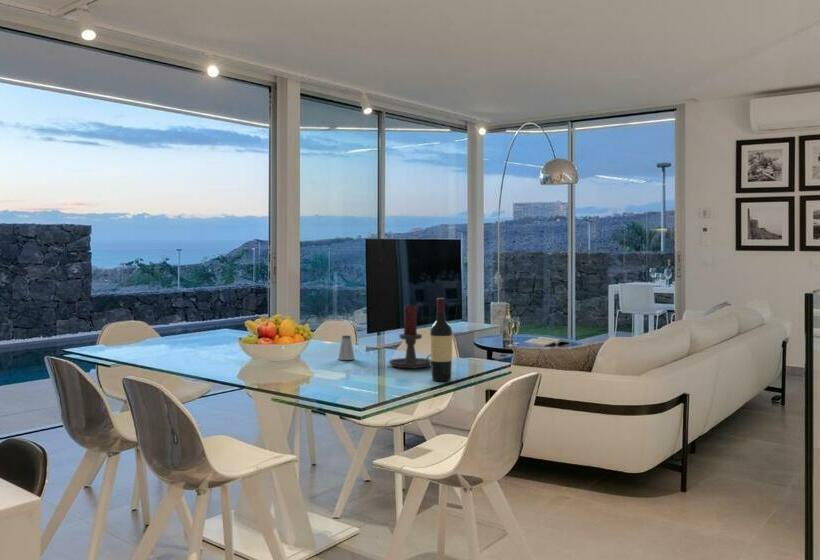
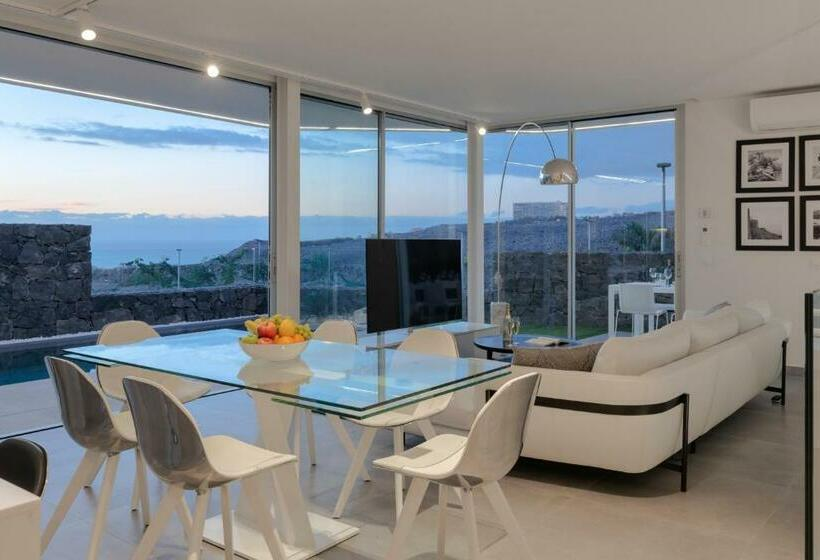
- wine bottle (441, 339)
- candle holder (416, 335)
- saltshaker (346, 347)
